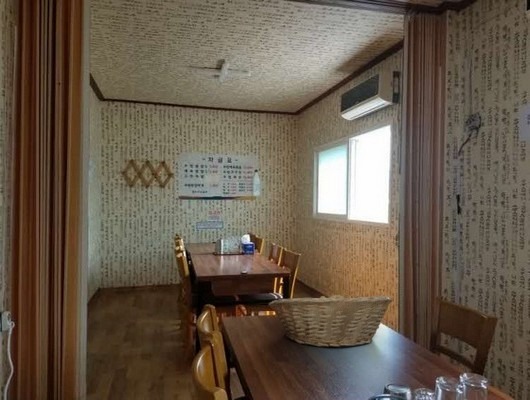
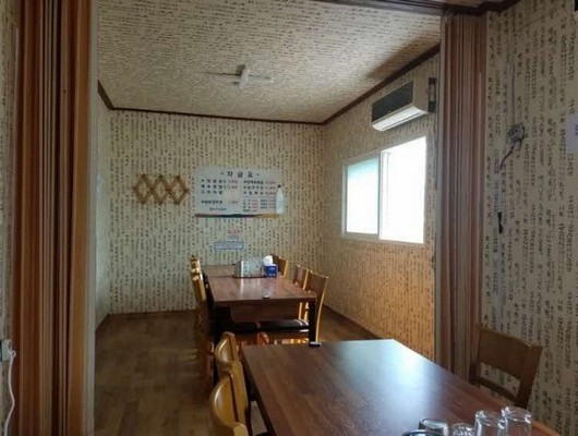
- fruit basket (329, 312)
